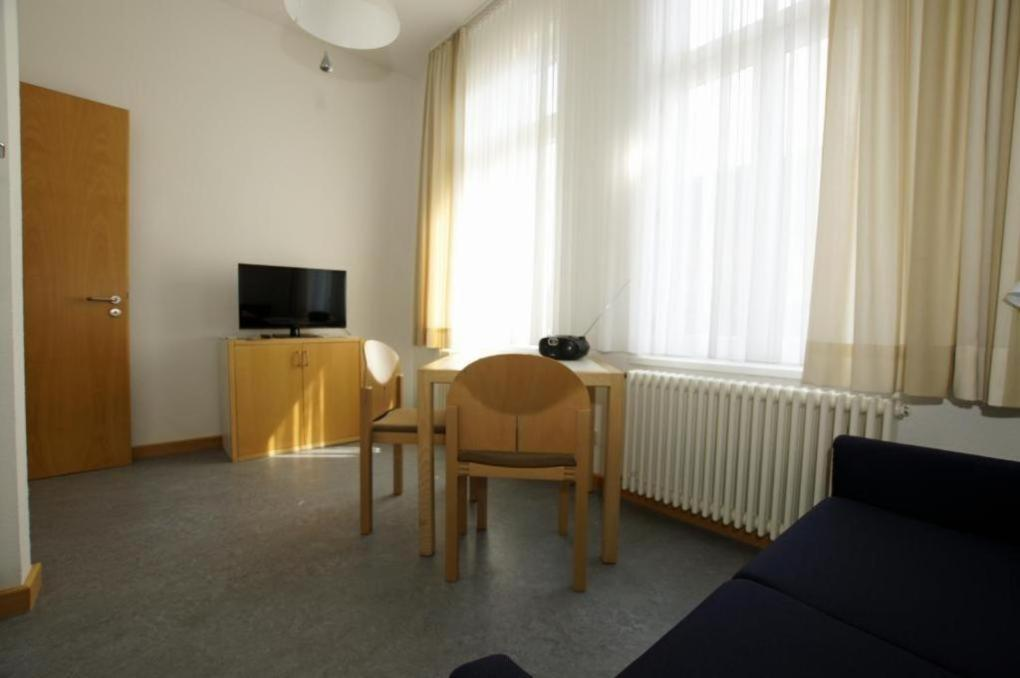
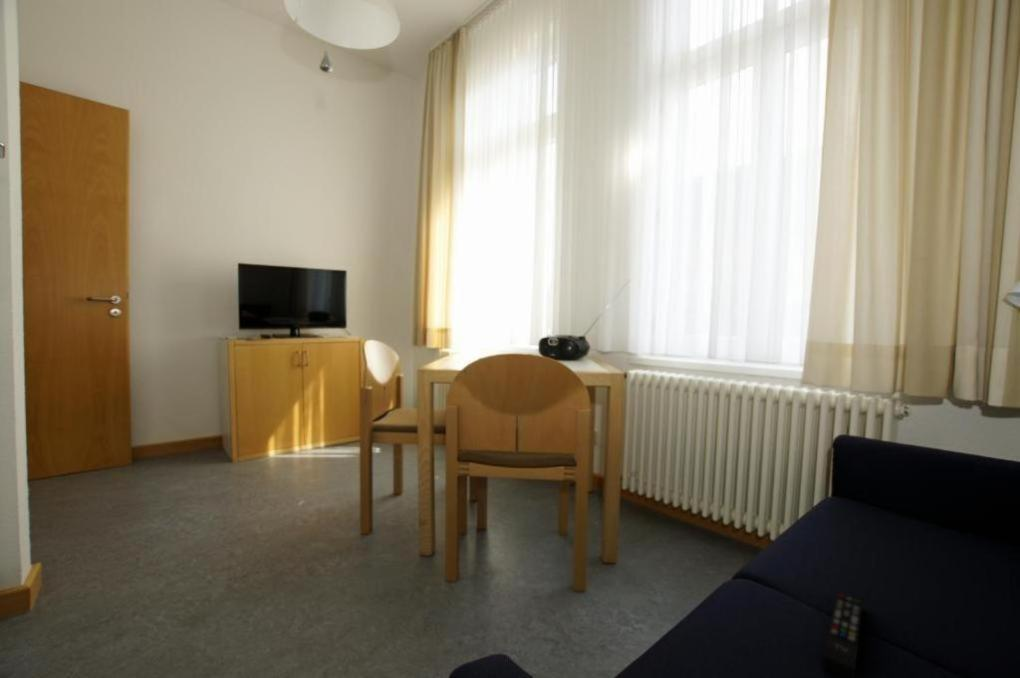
+ remote control (844, 629)
